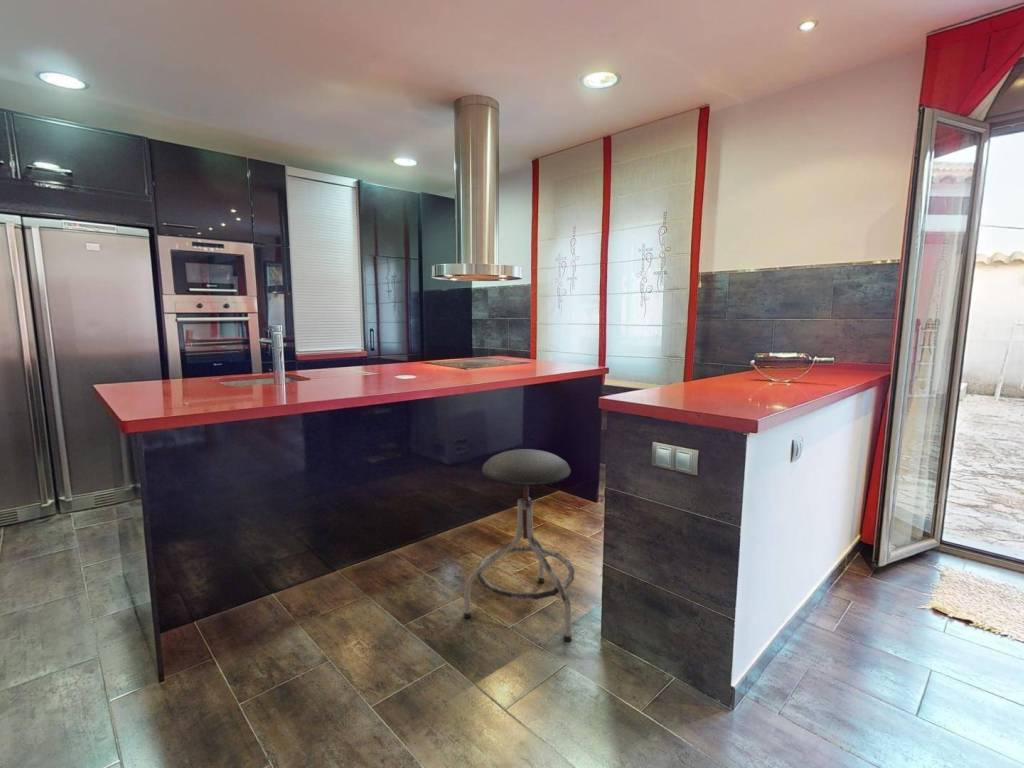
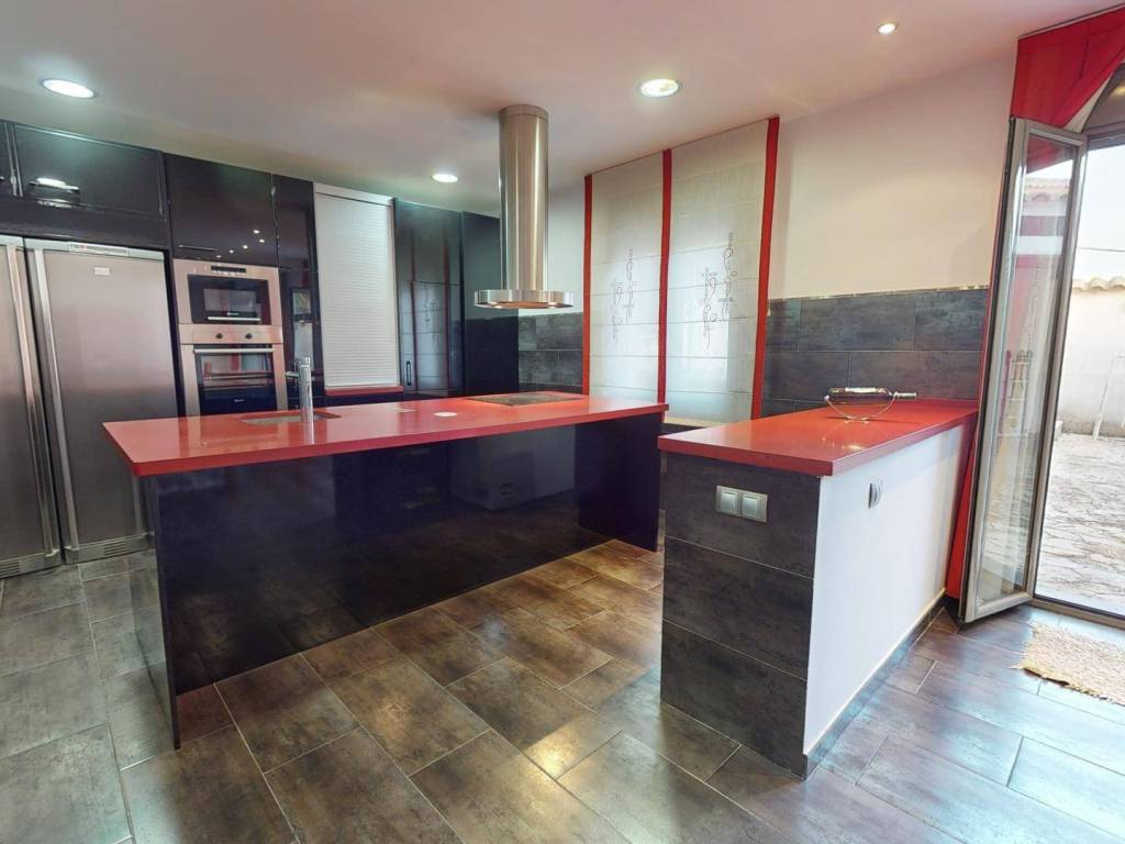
- stool (518, 534)
